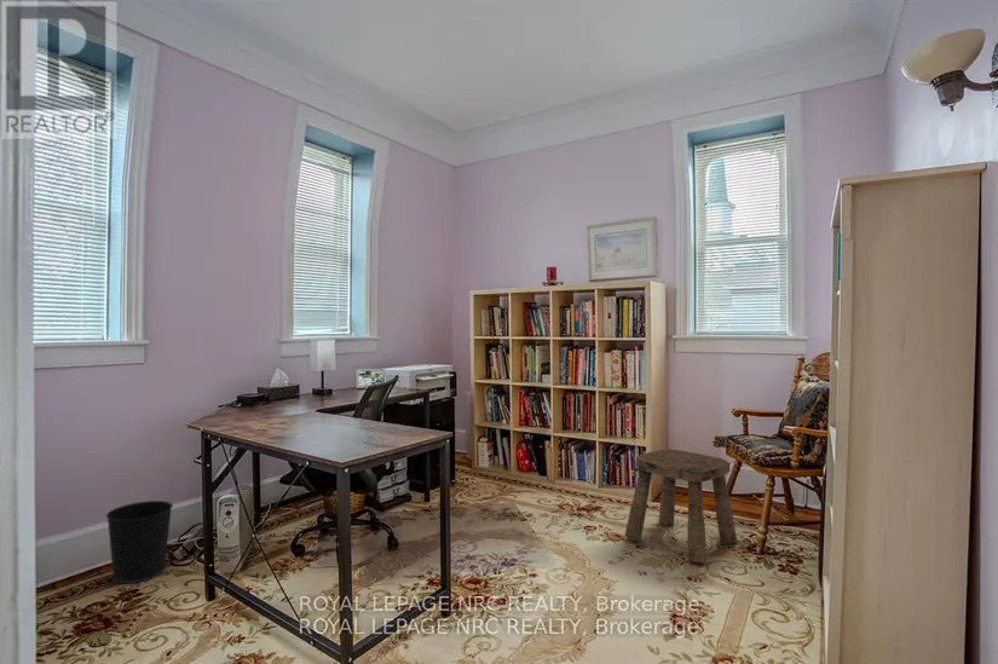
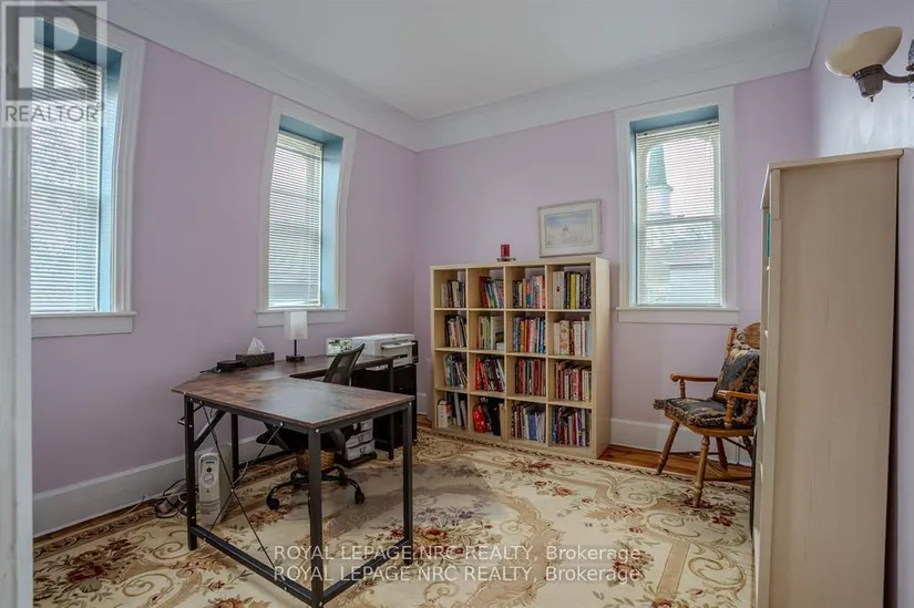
- wastebasket (139, 541)
- stool (674, 500)
